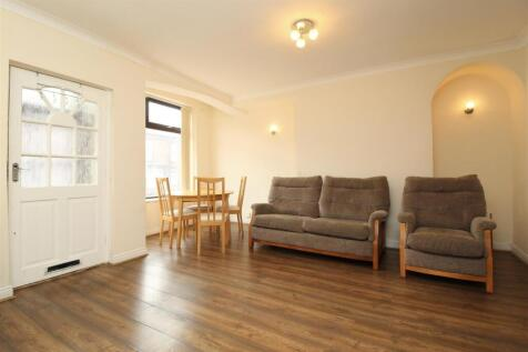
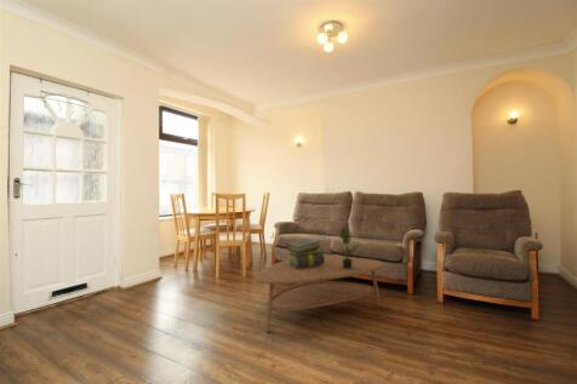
+ stack of books (304, 252)
+ coffee table (318, 287)
+ potted plant (348, 247)
